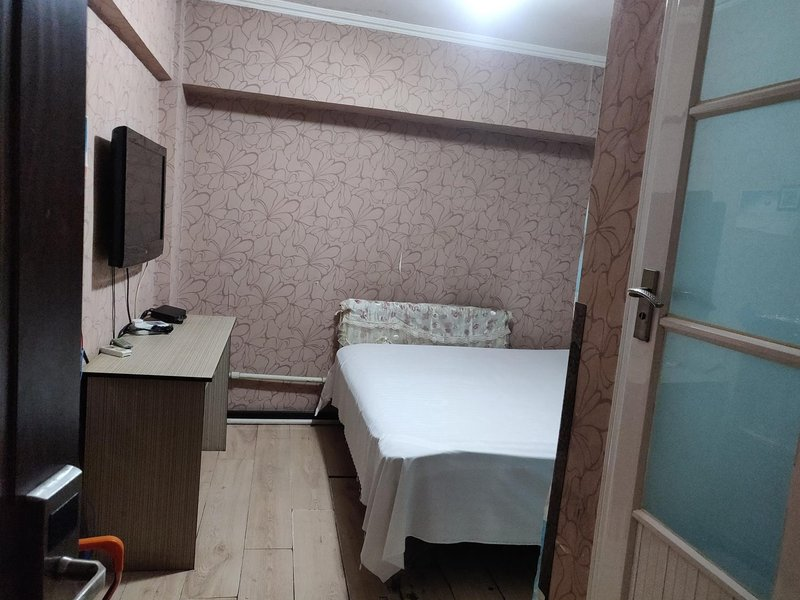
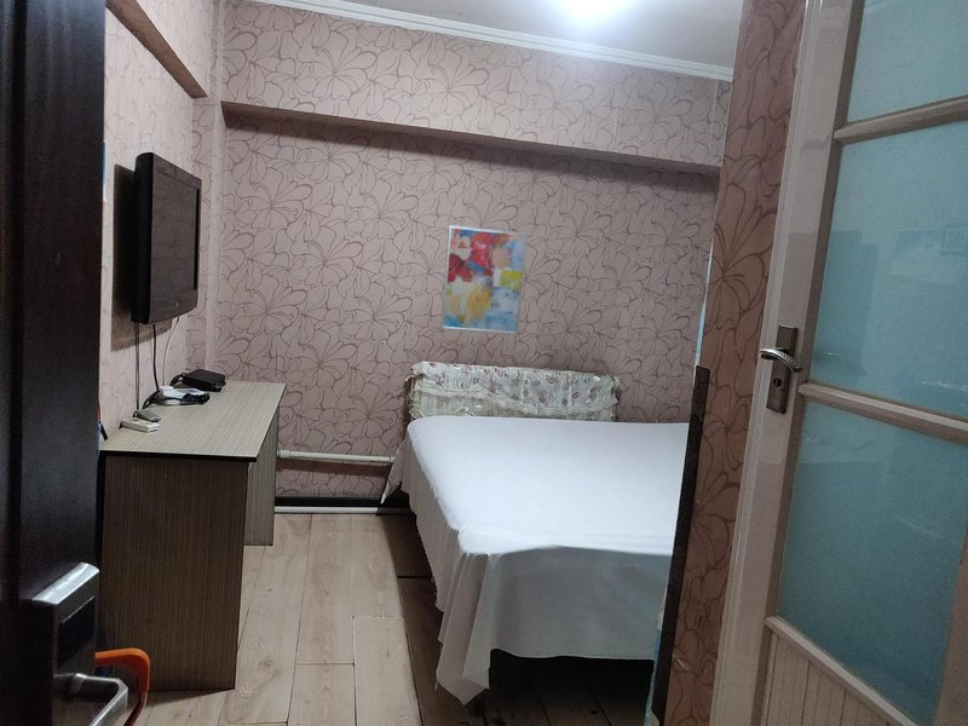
+ wall art (484, 281)
